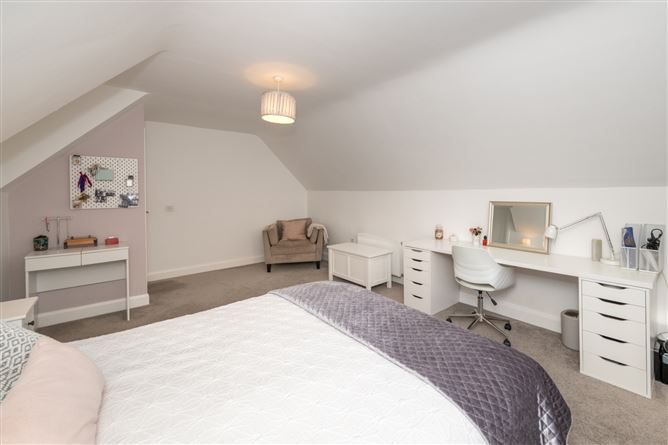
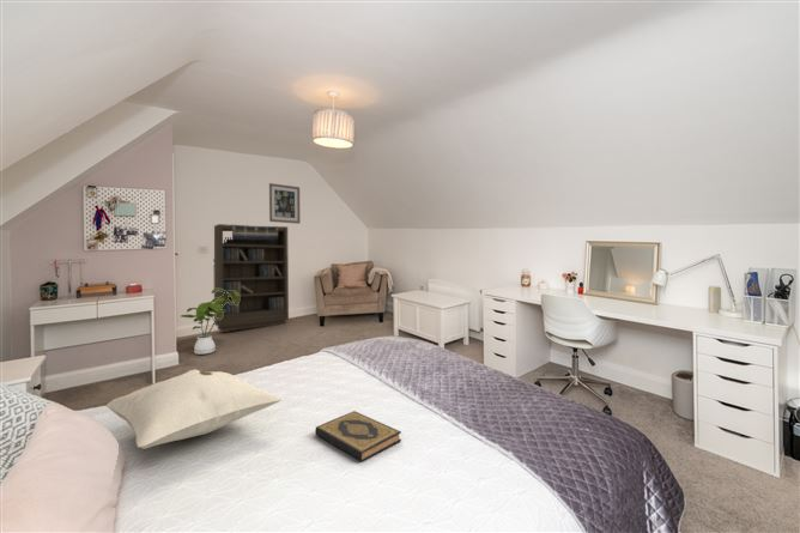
+ house plant (213, 320)
+ hardback book (357, 432)
+ bookcase (251, 275)
+ wall art (284, 204)
+ cushion (195, 402)
